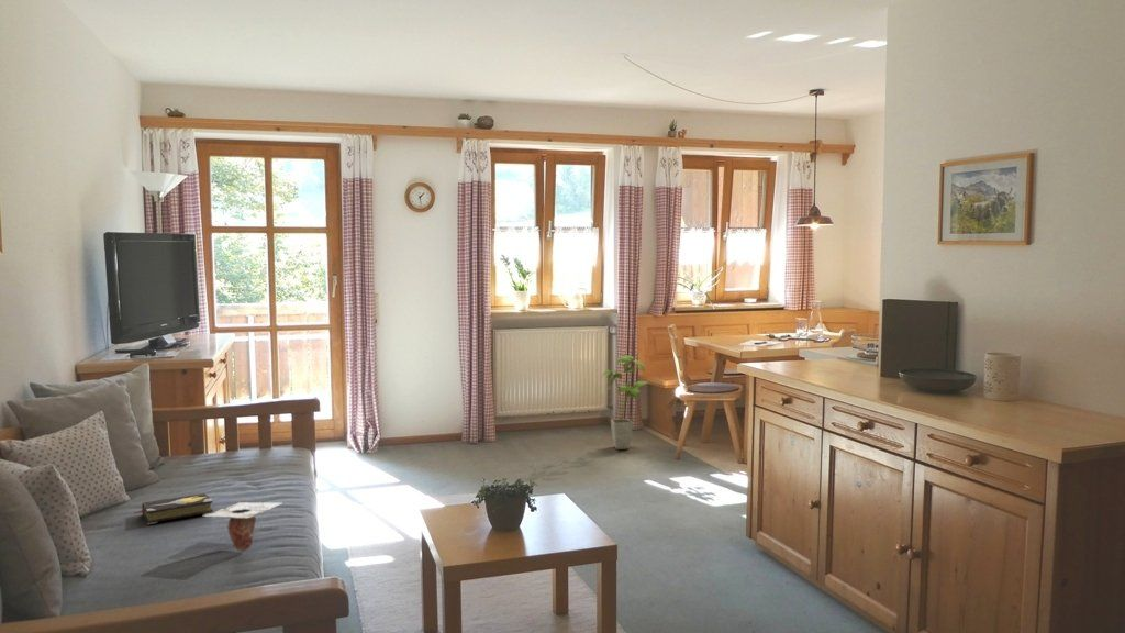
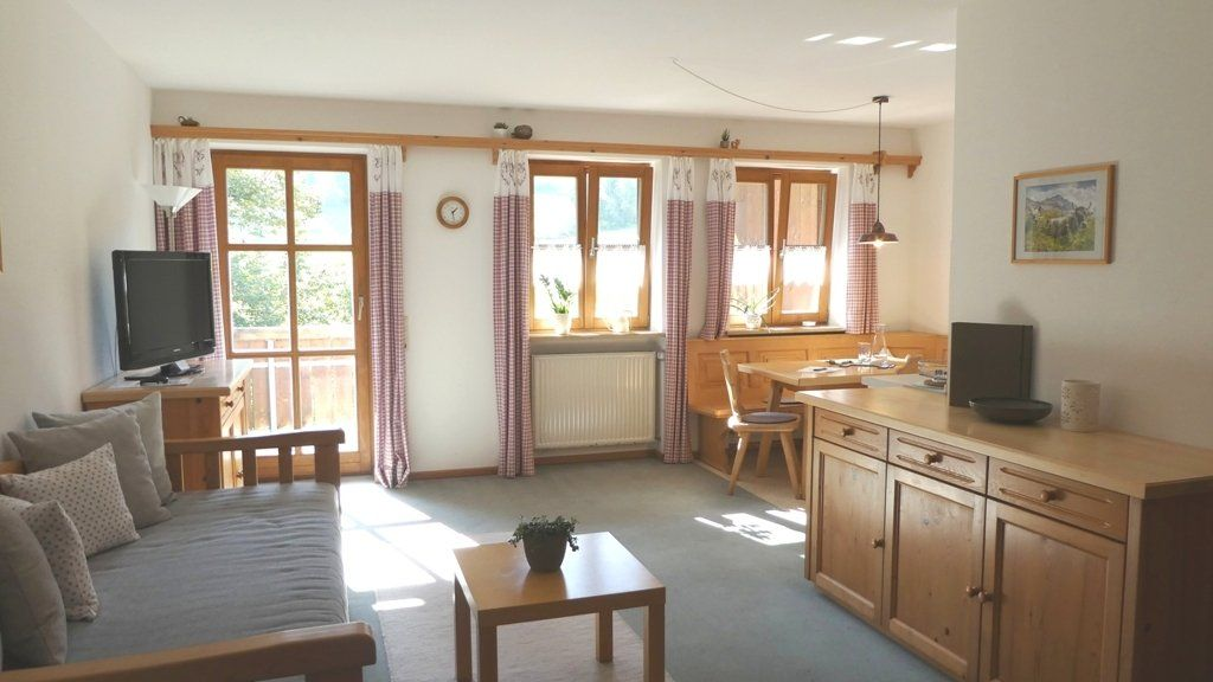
- hardback book (177, 506)
- house plant (626, 401)
- magazine (227, 529)
